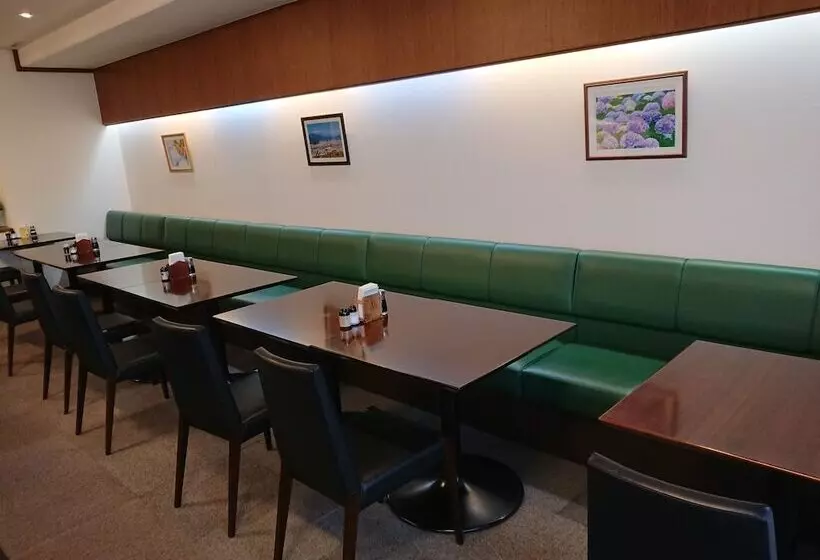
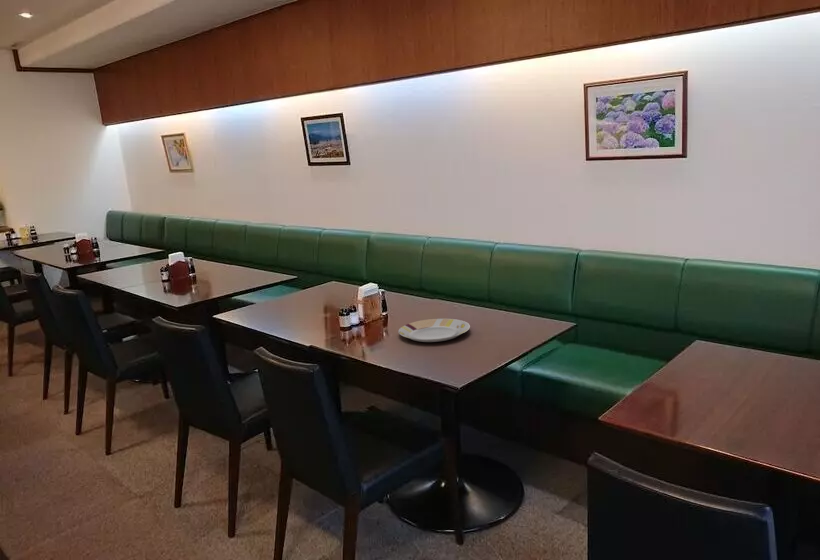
+ plate (434, 331)
